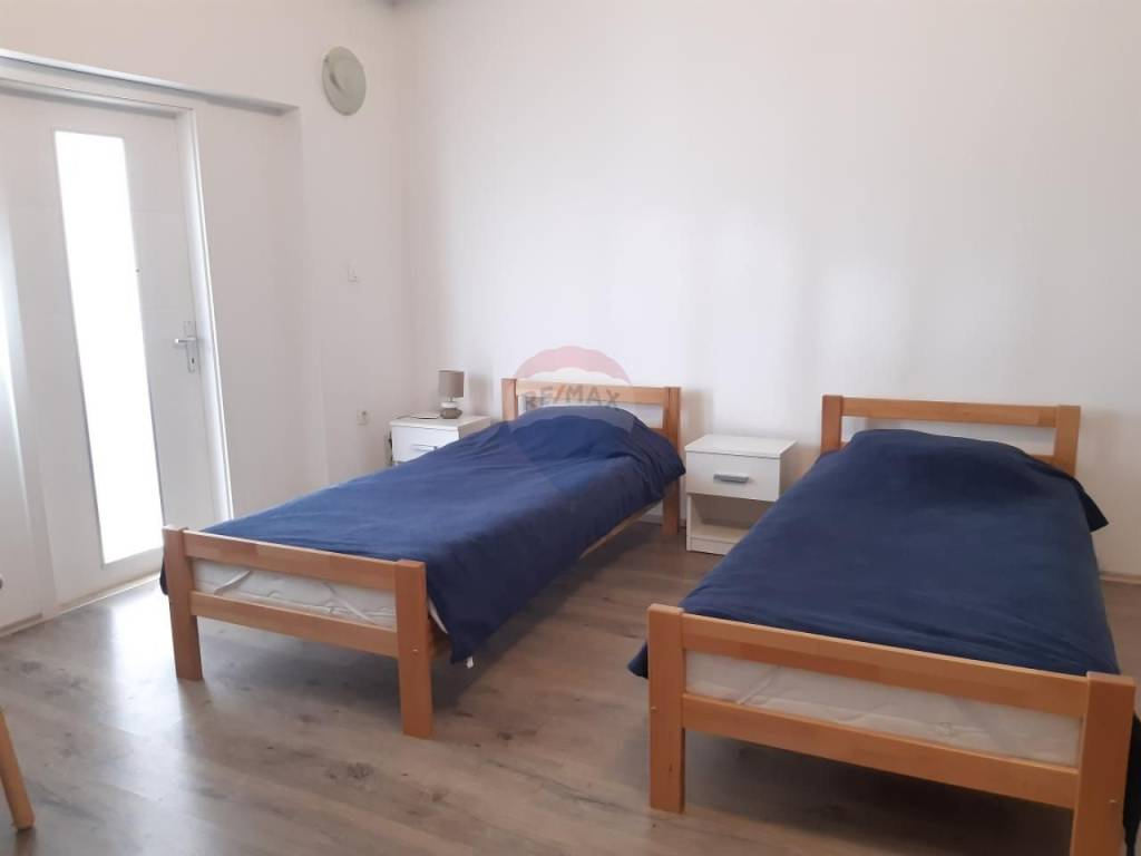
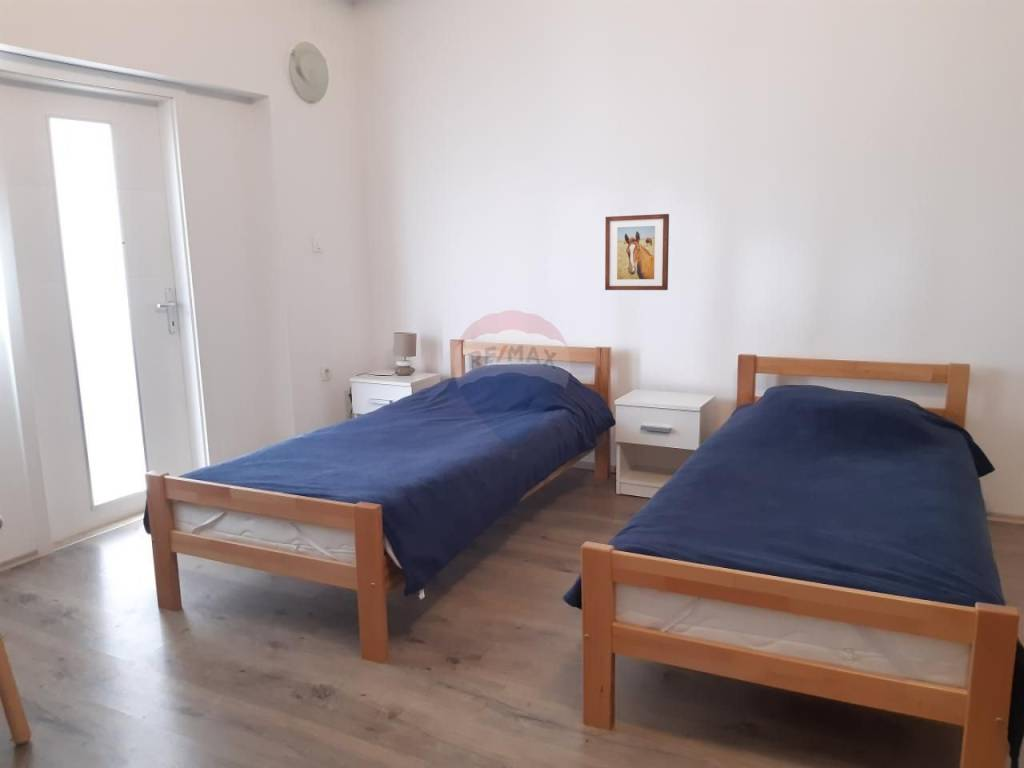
+ wall art (636, 253)
